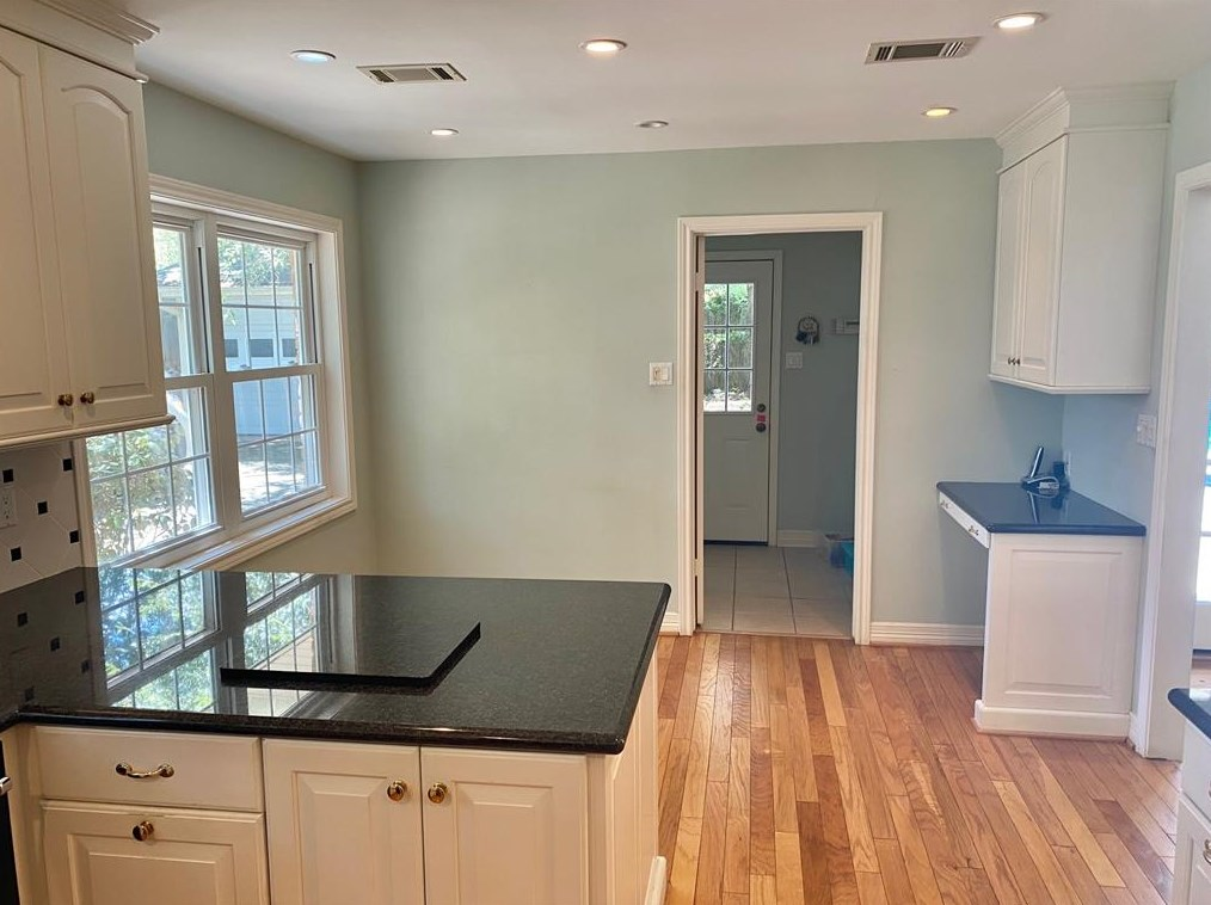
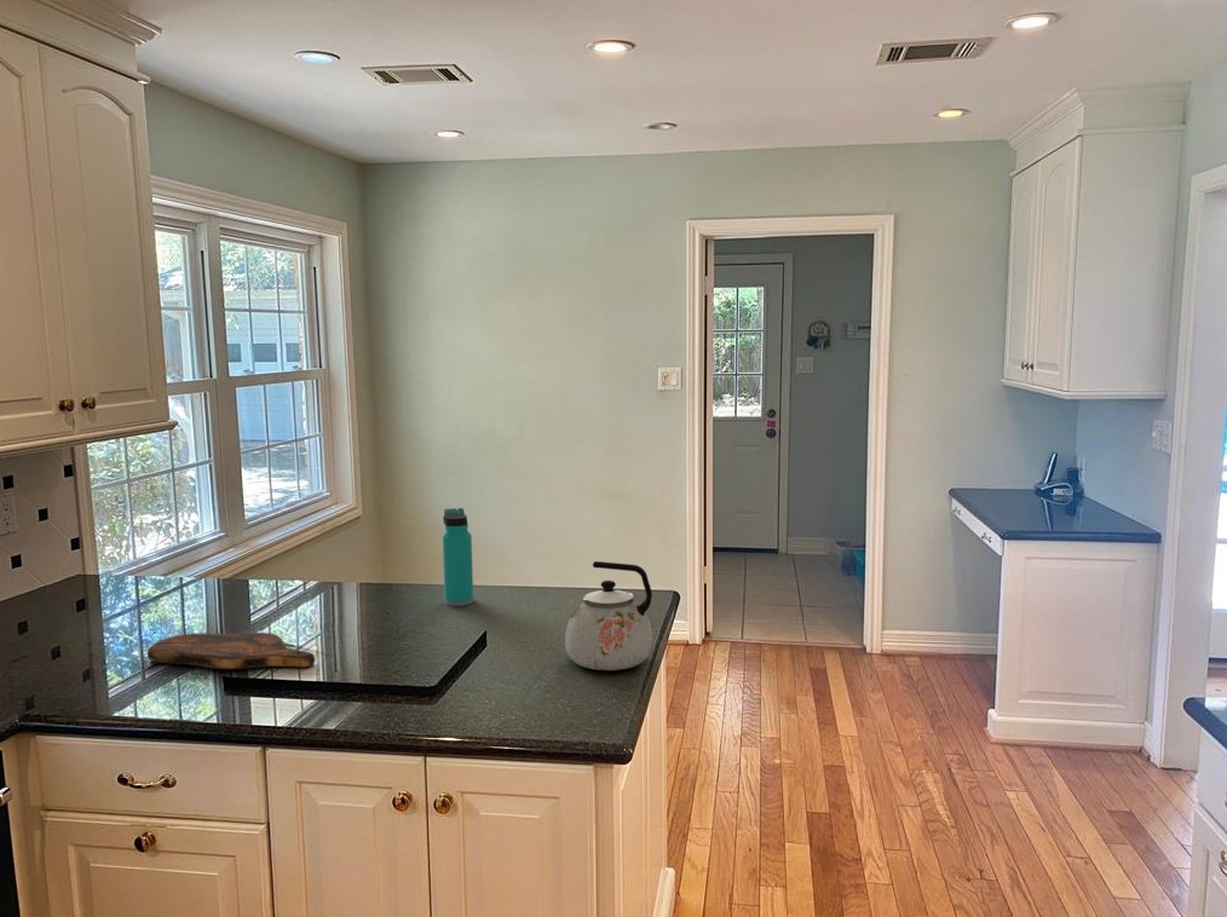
+ water bottle (457, 555)
+ kettle (607, 612)
+ cutting board (237, 650)
